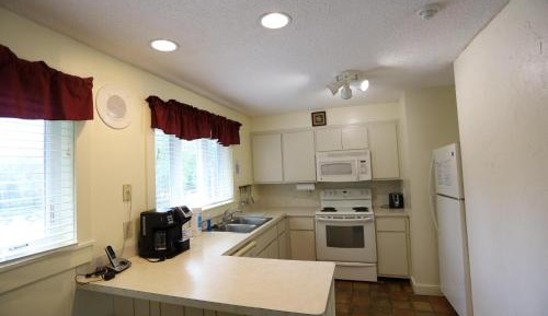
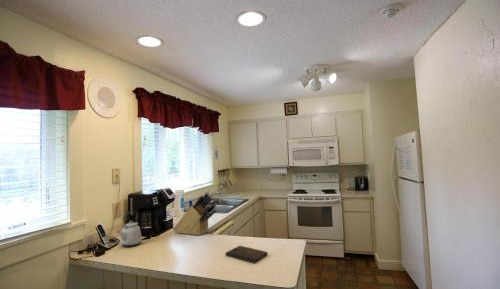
+ knife block (194, 212)
+ kettle (128, 229)
+ cutting board (246, 253)
